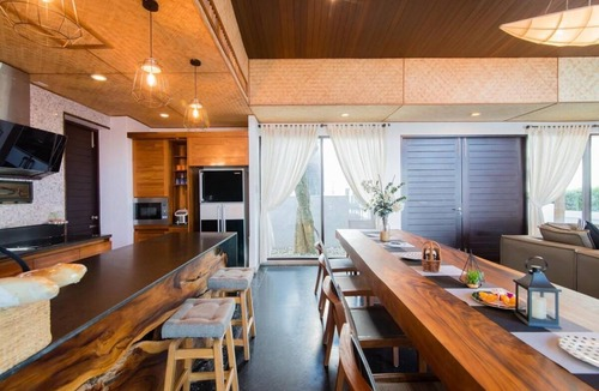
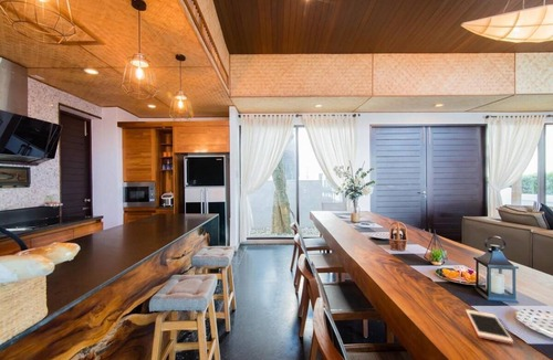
+ cell phone (487, 325)
